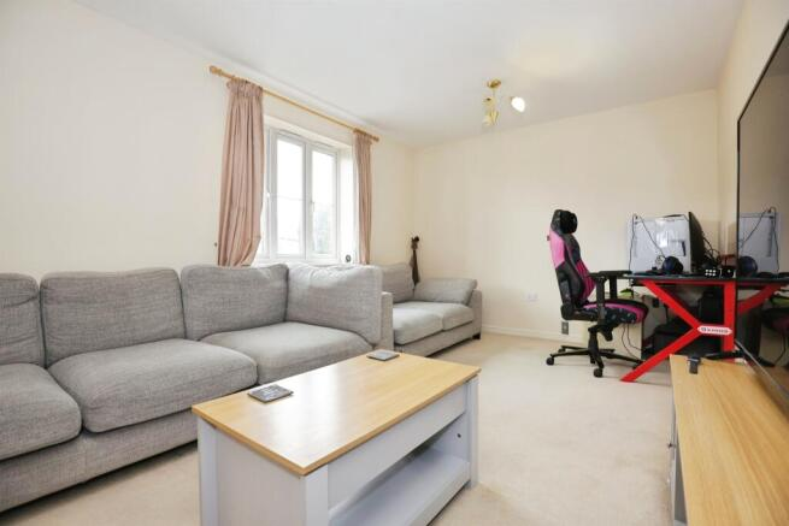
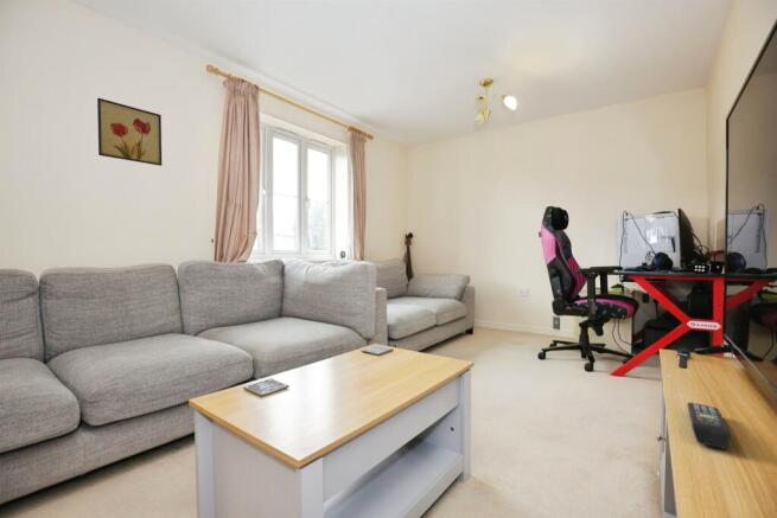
+ remote control (706, 420)
+ wall art (130, 134)
